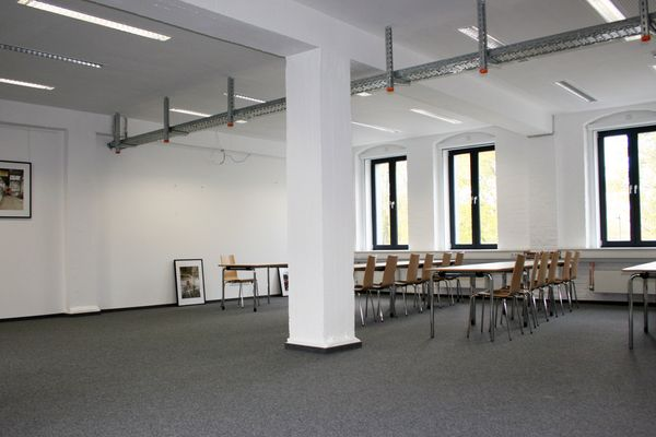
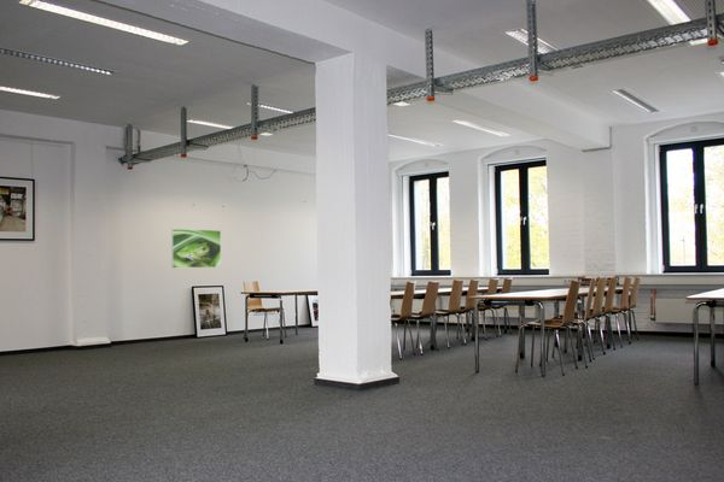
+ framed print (197, 248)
